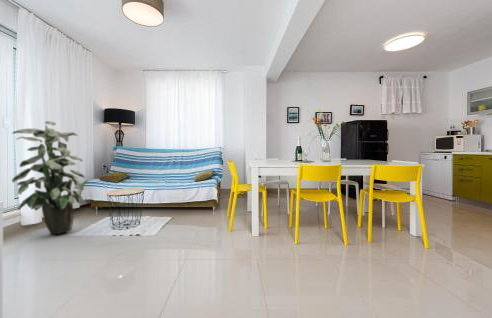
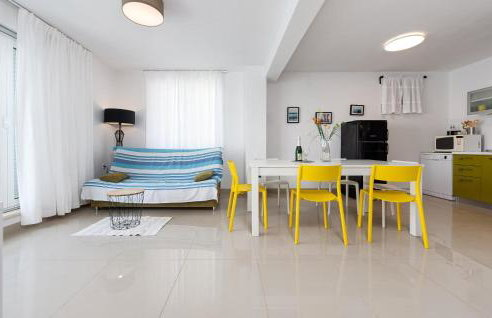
- indoor plant (51, 178)
